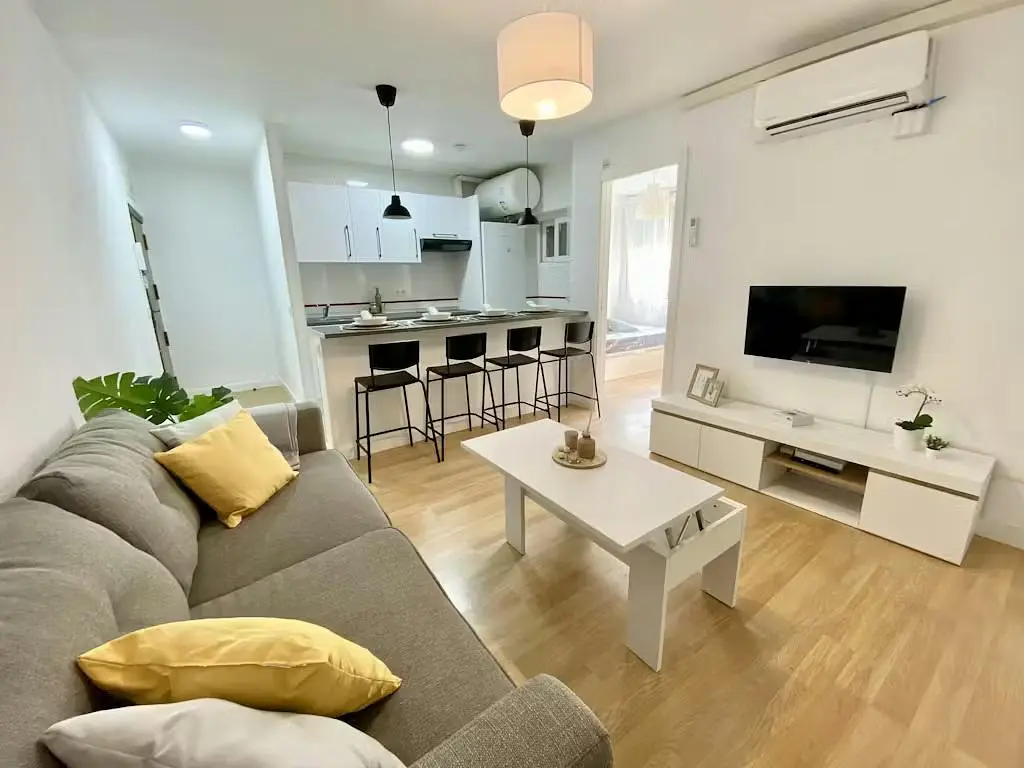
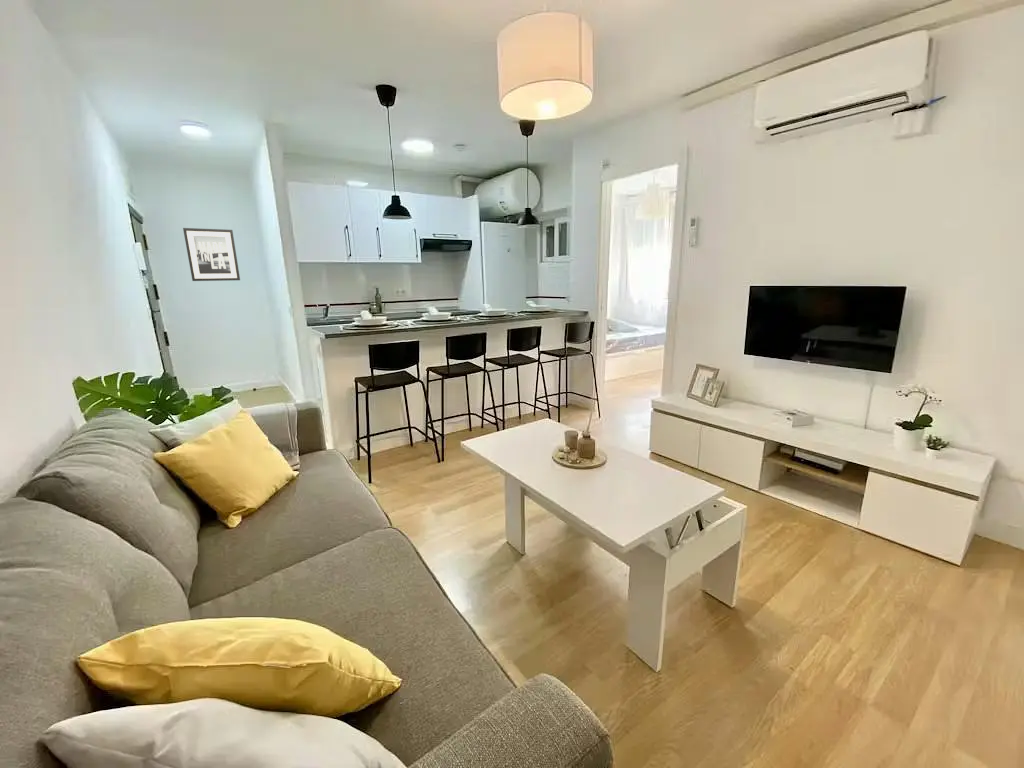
+ wall art (212, 255)
